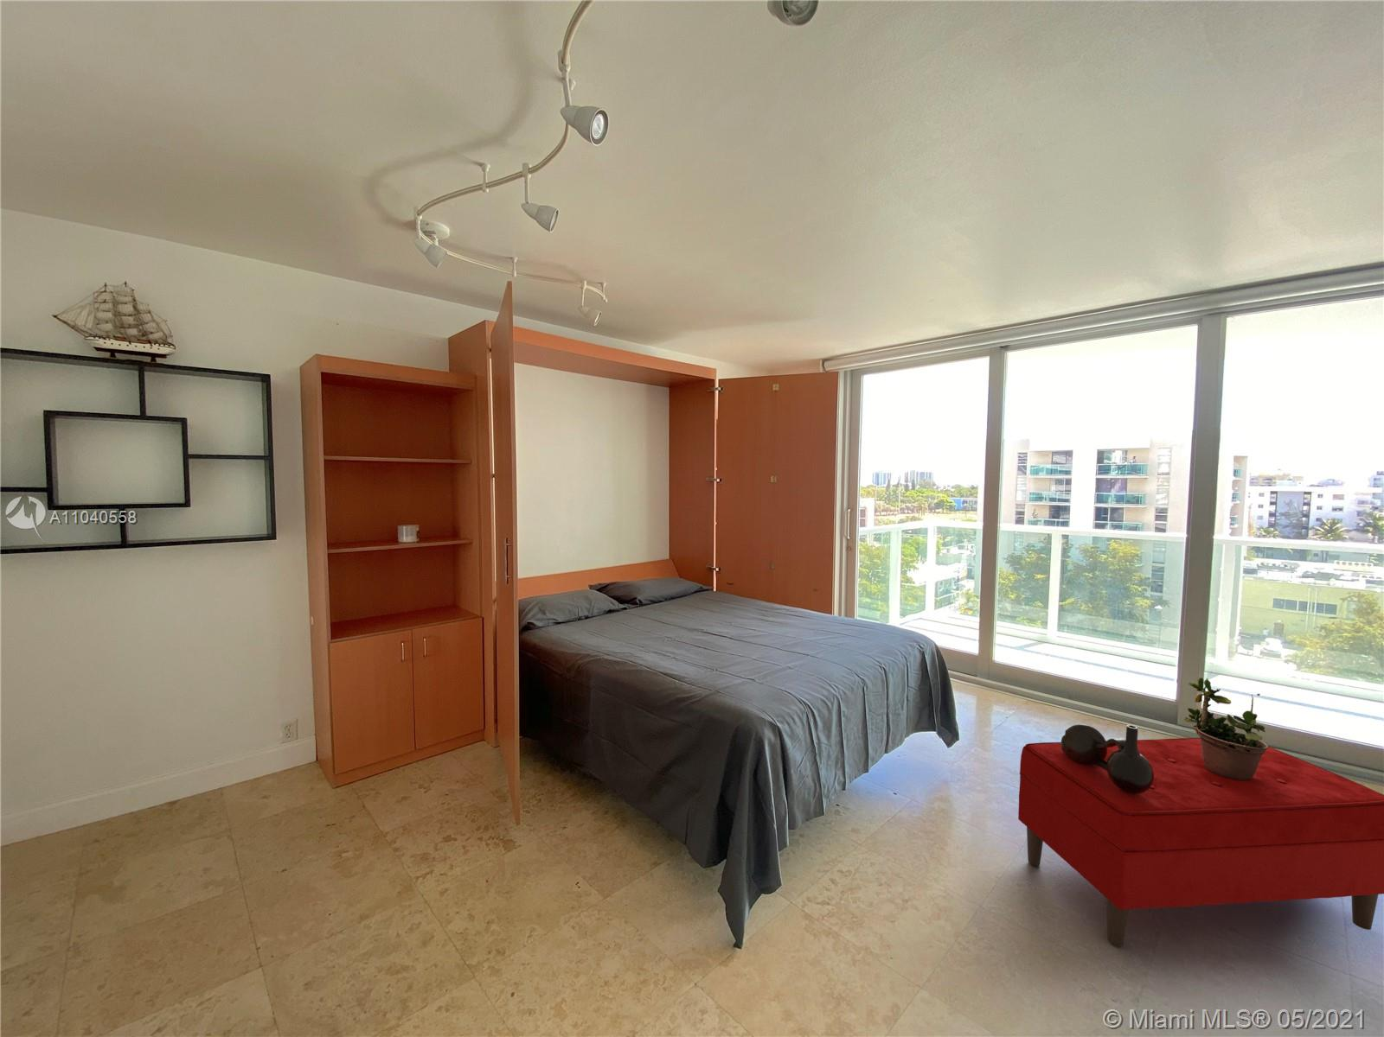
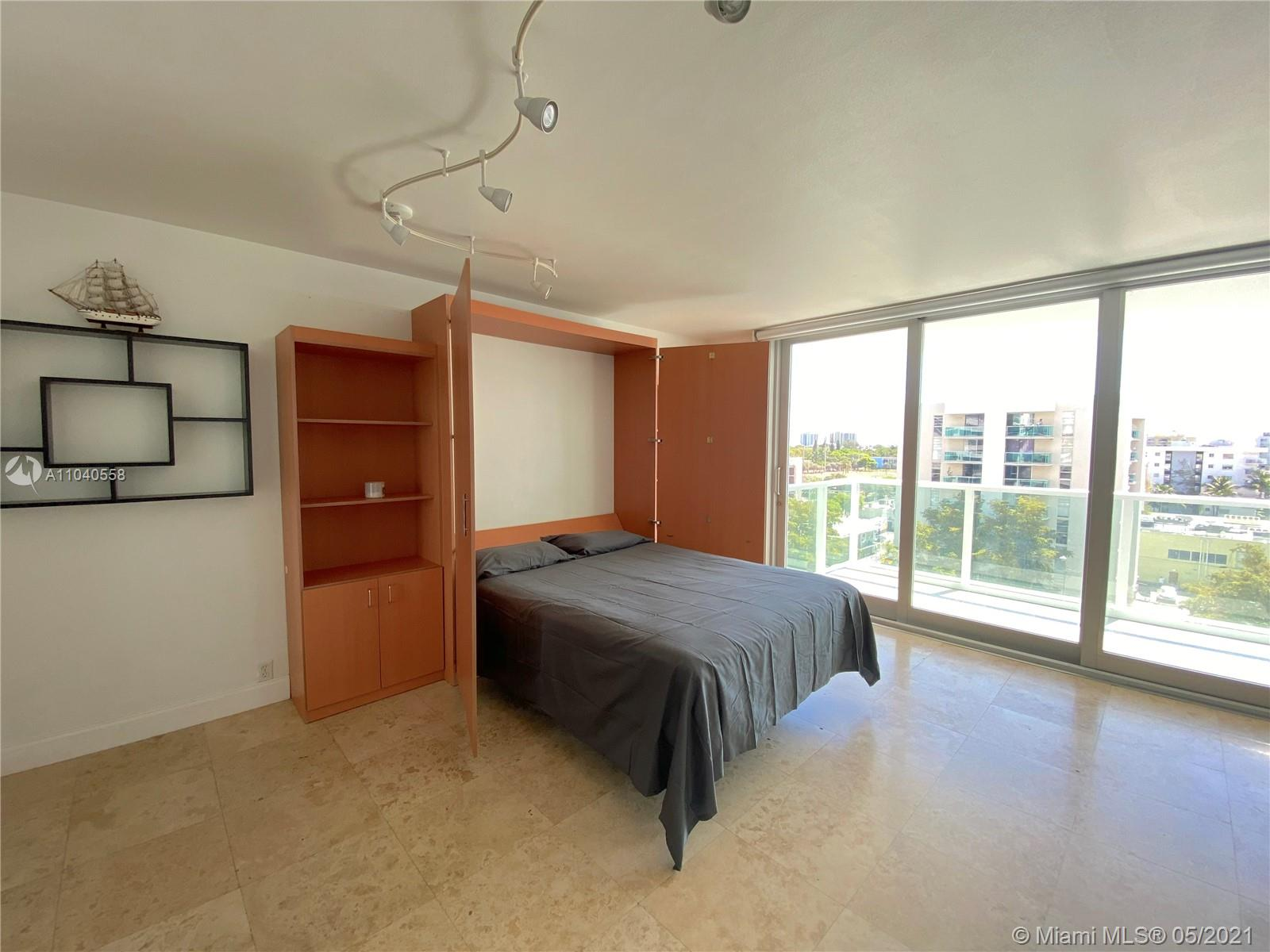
- decorative vase (1102, 742)
- bench (1189, 830)
- potted plant (1230, 723)
